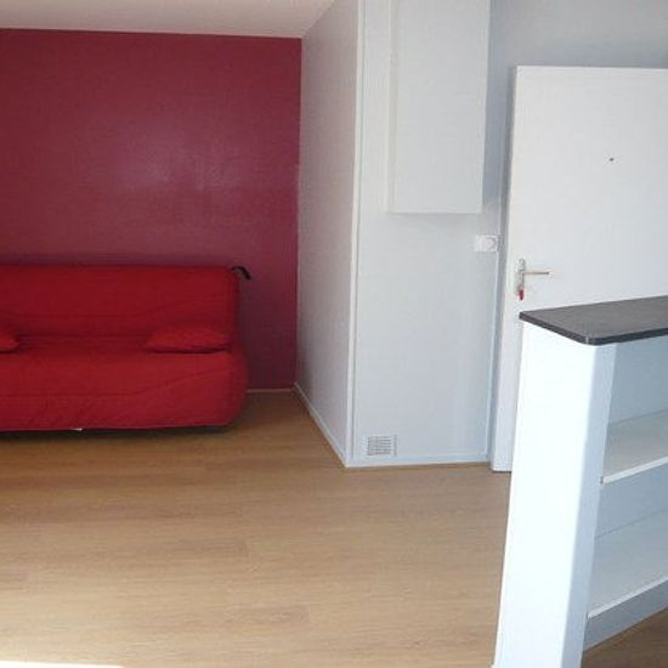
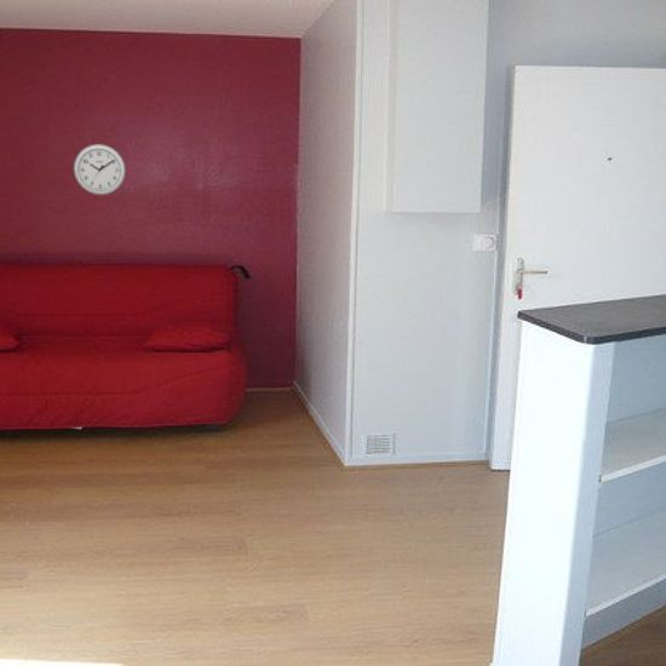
+ wall clock (99, 170)
